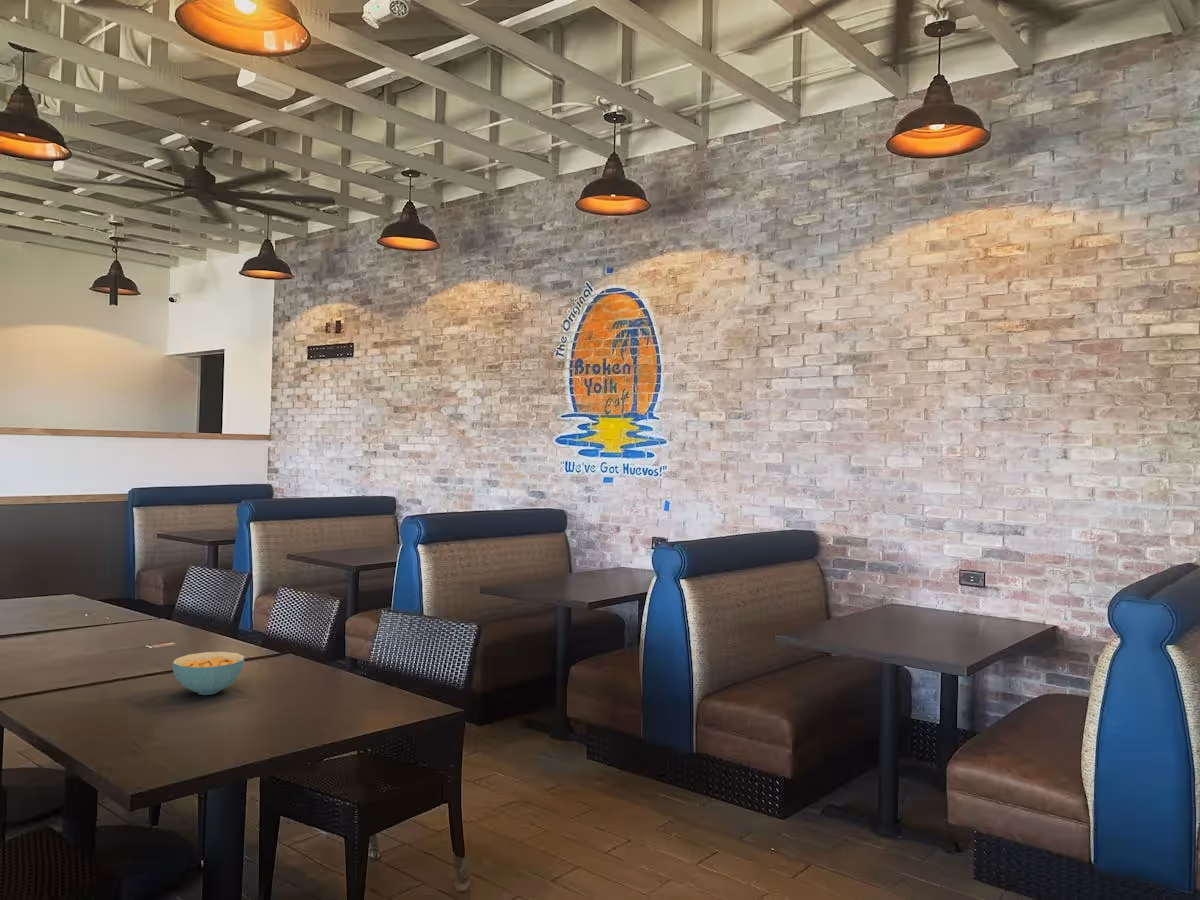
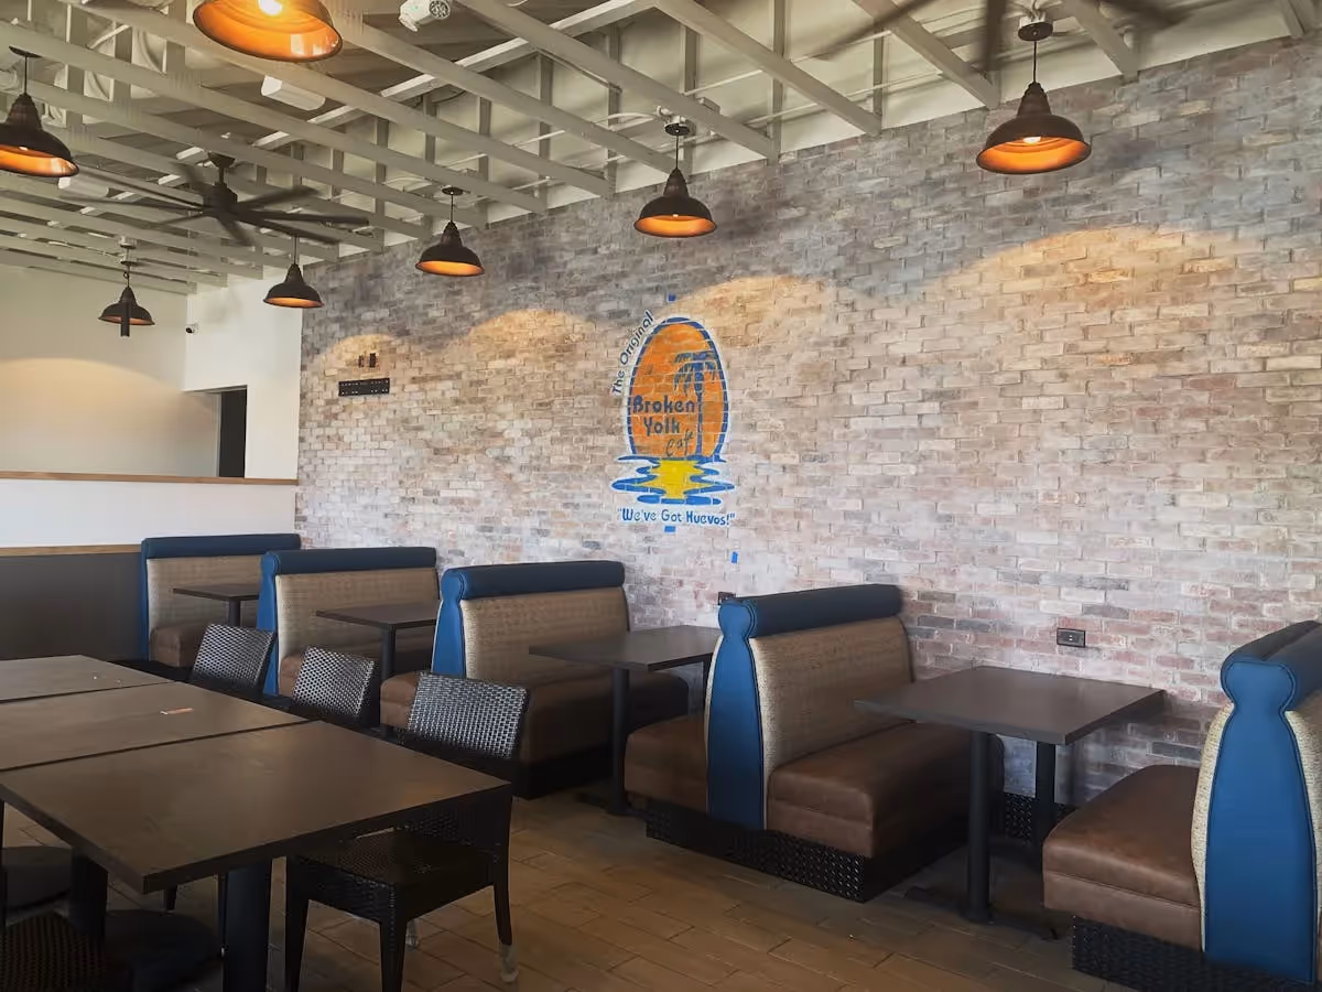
- cereal bowl (208, 675)
